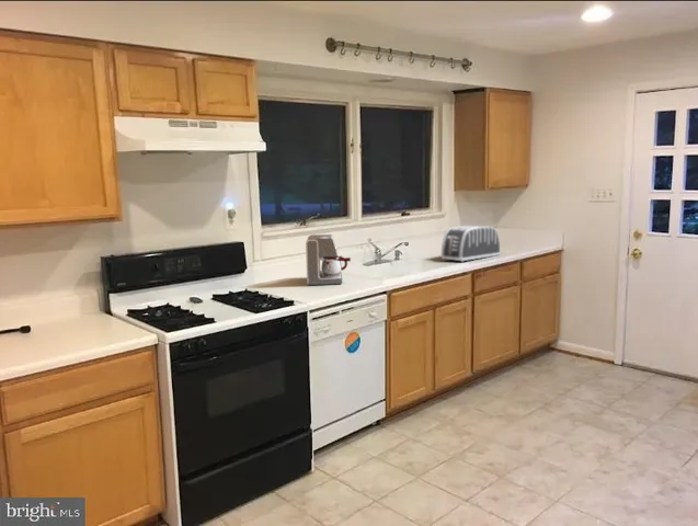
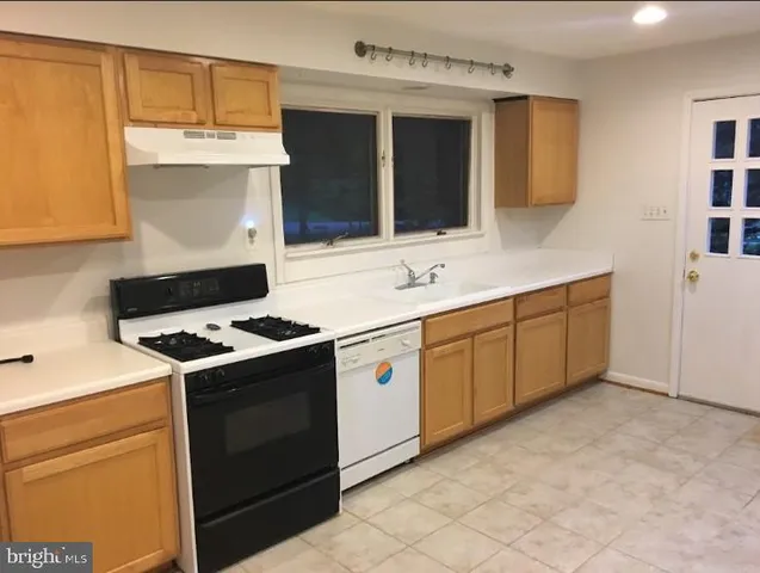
- coffee maker (322, 259)
- toaster (469, 242)
